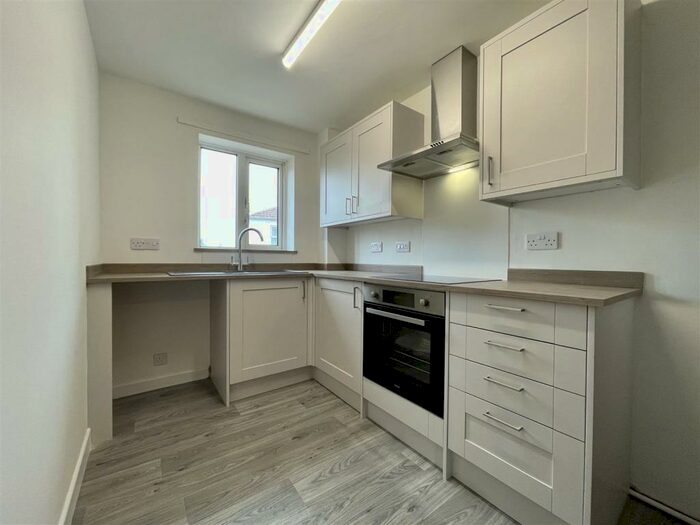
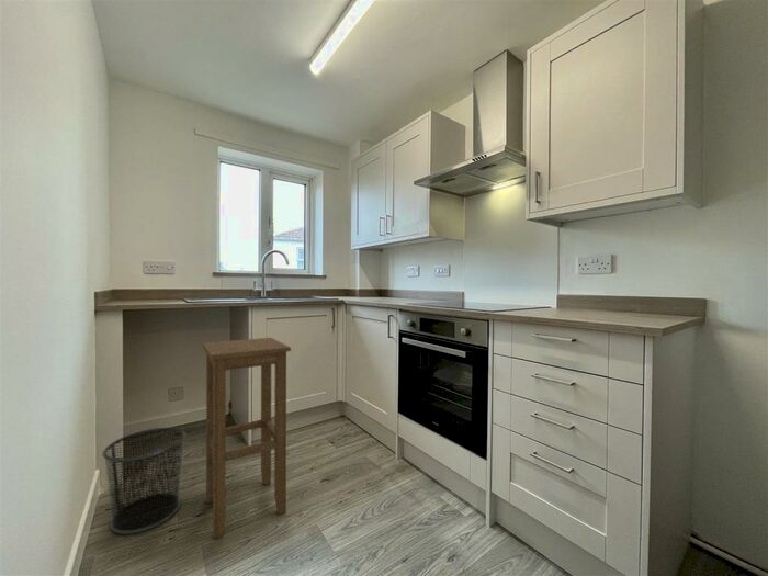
+ waste bin (146, 476)
+ stool (245, 425)
